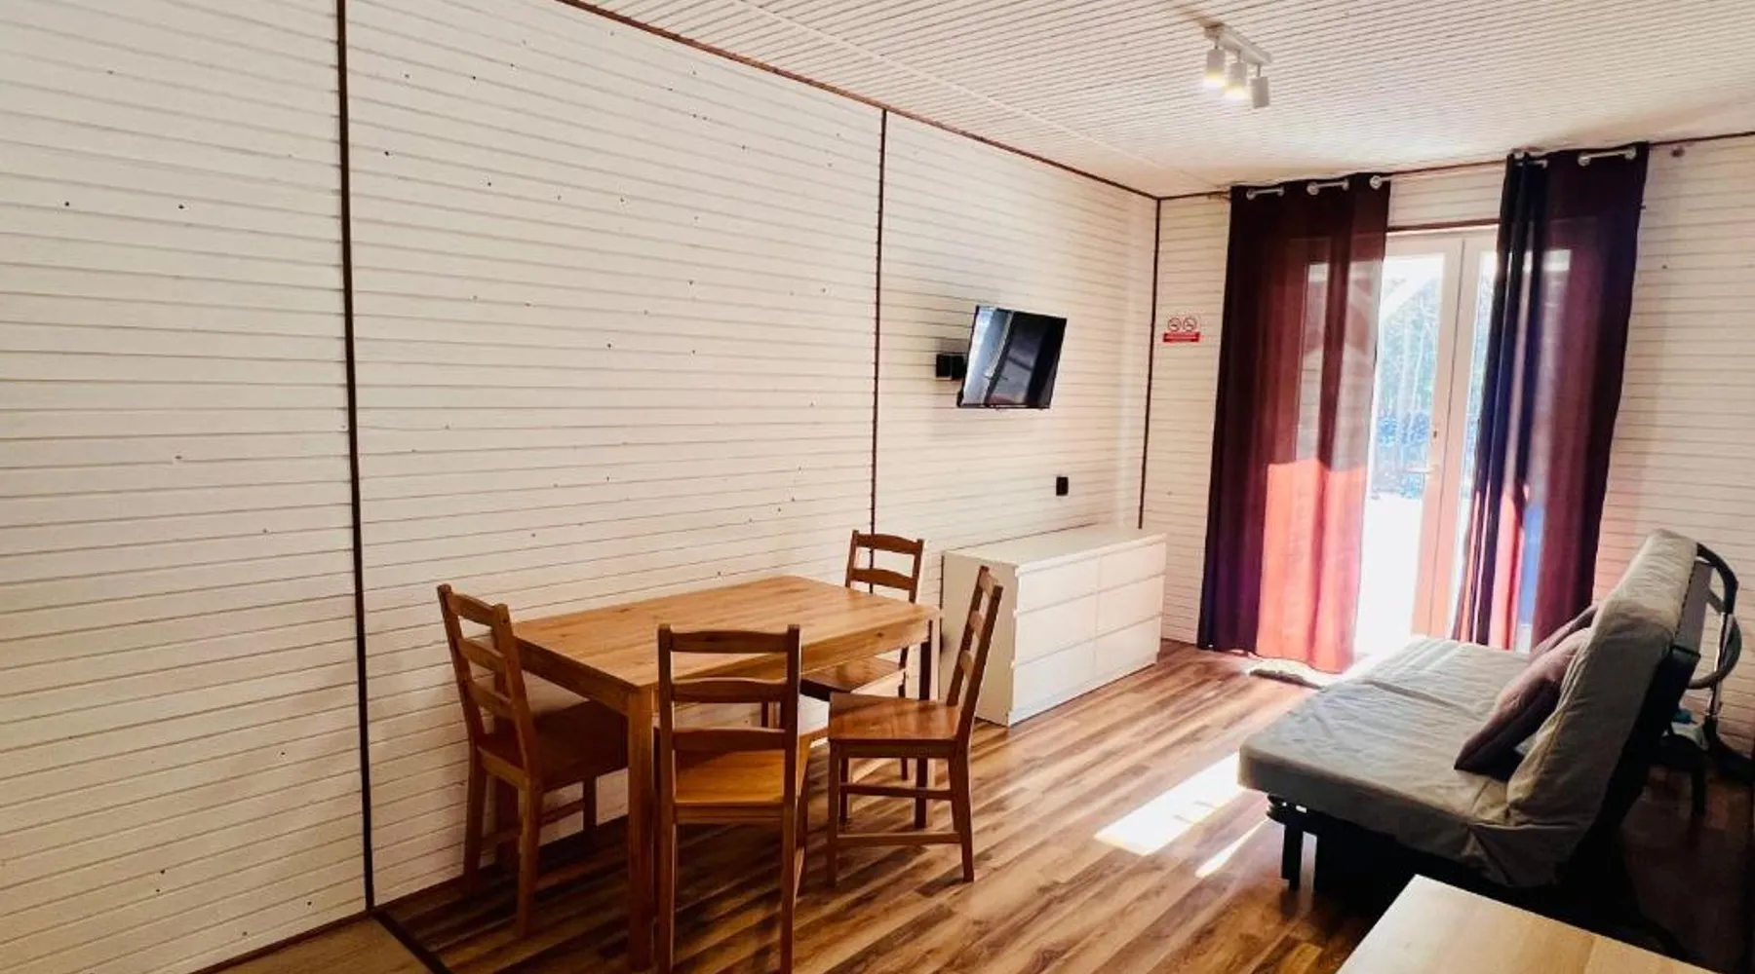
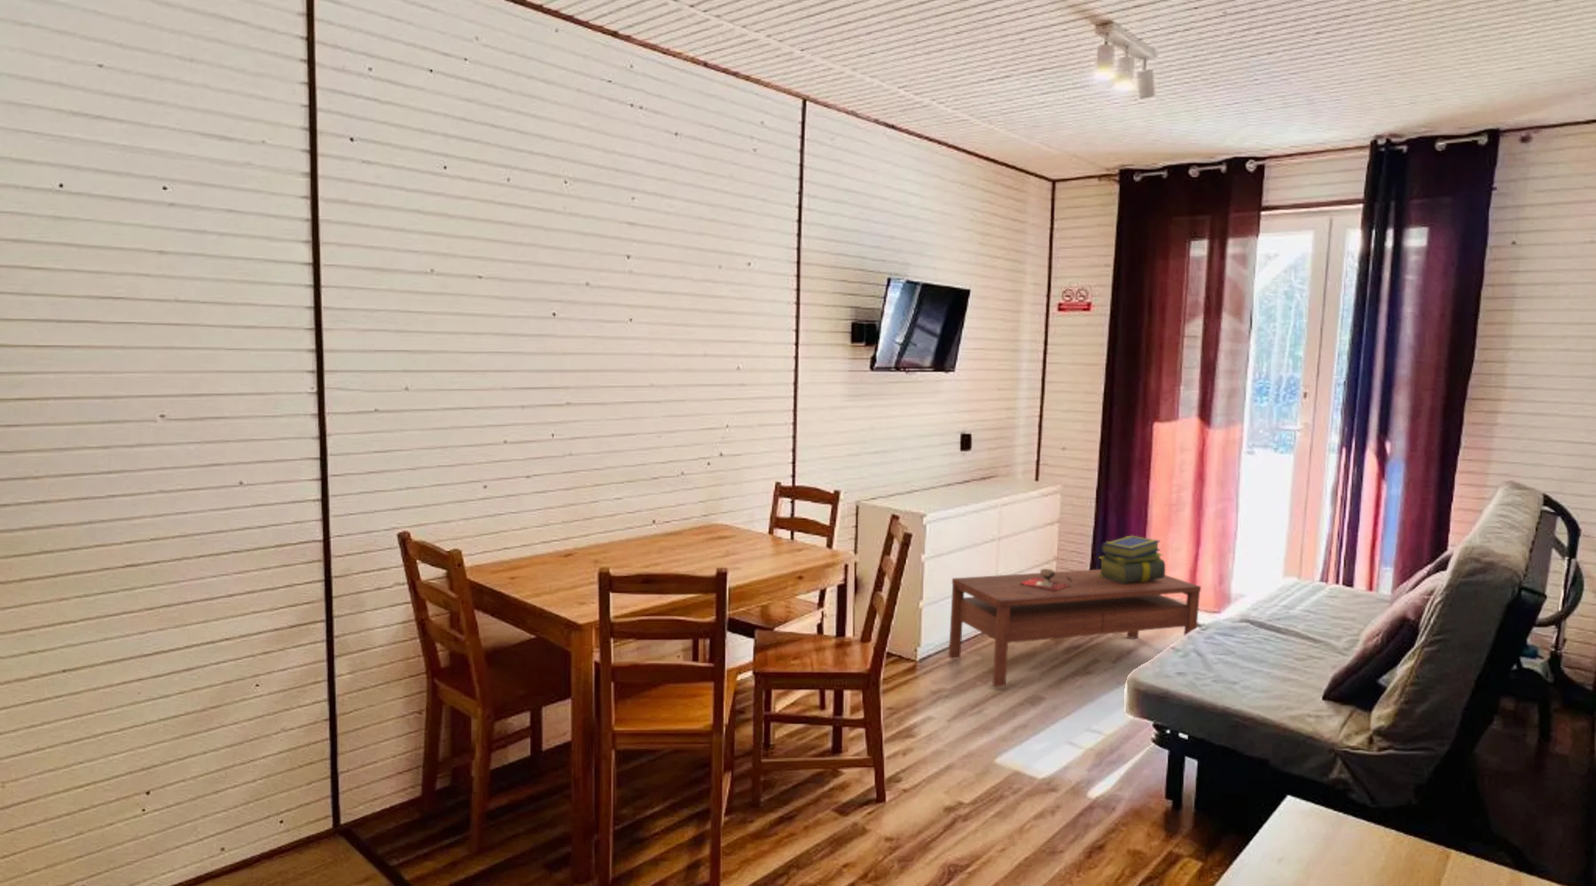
+ stack of books (1131, 559)
+ coffee table (1074, 621)
+ decorative bowl (1046, 577)
